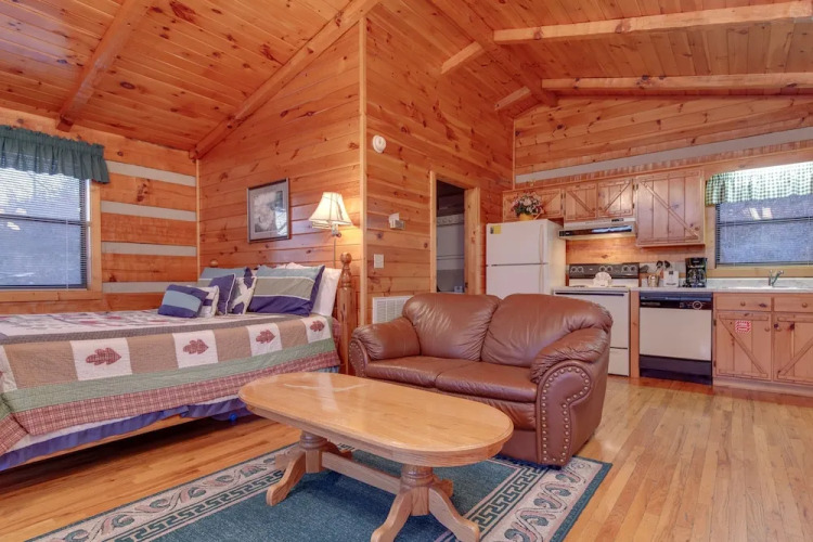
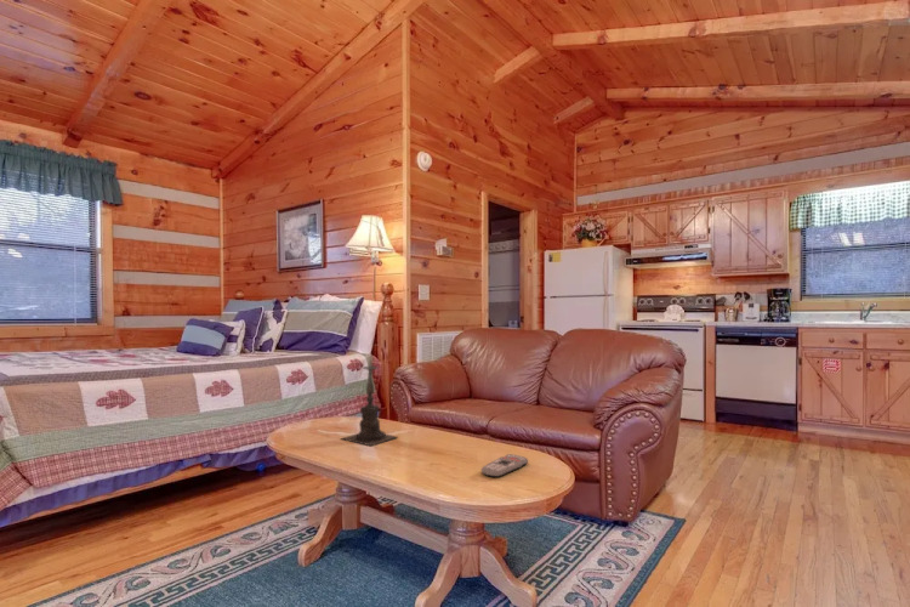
+ remote control (504, 465)
+ candle holder (369, 396)
